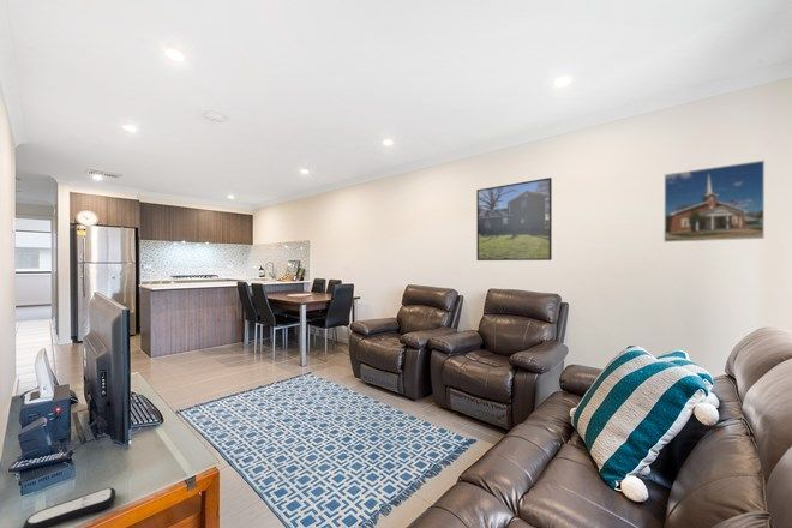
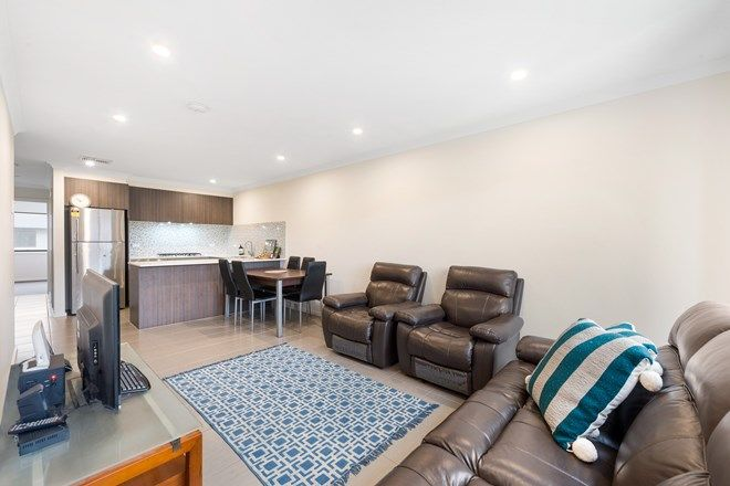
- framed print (710, 204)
- remote control (72, 509)
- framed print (511, 222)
